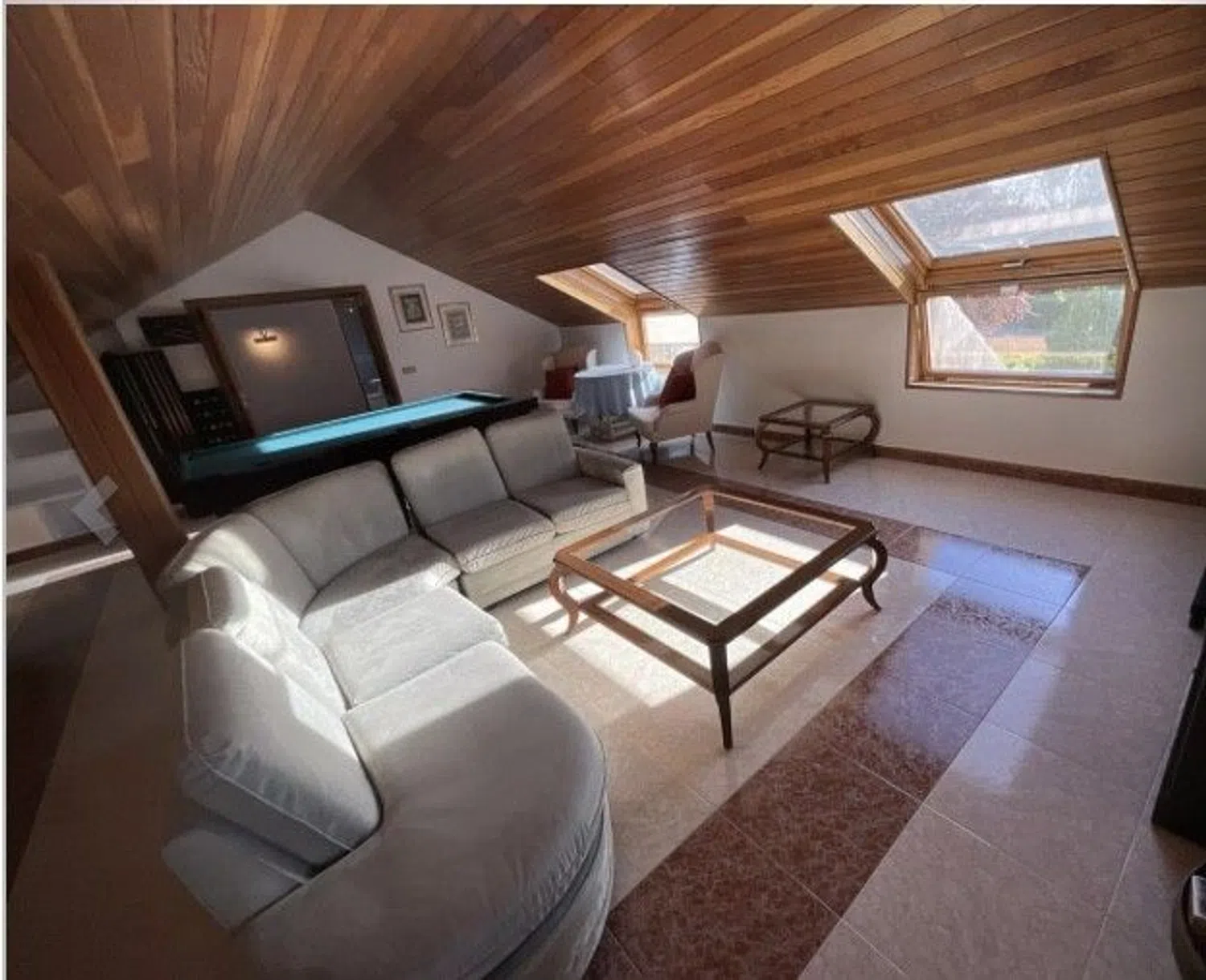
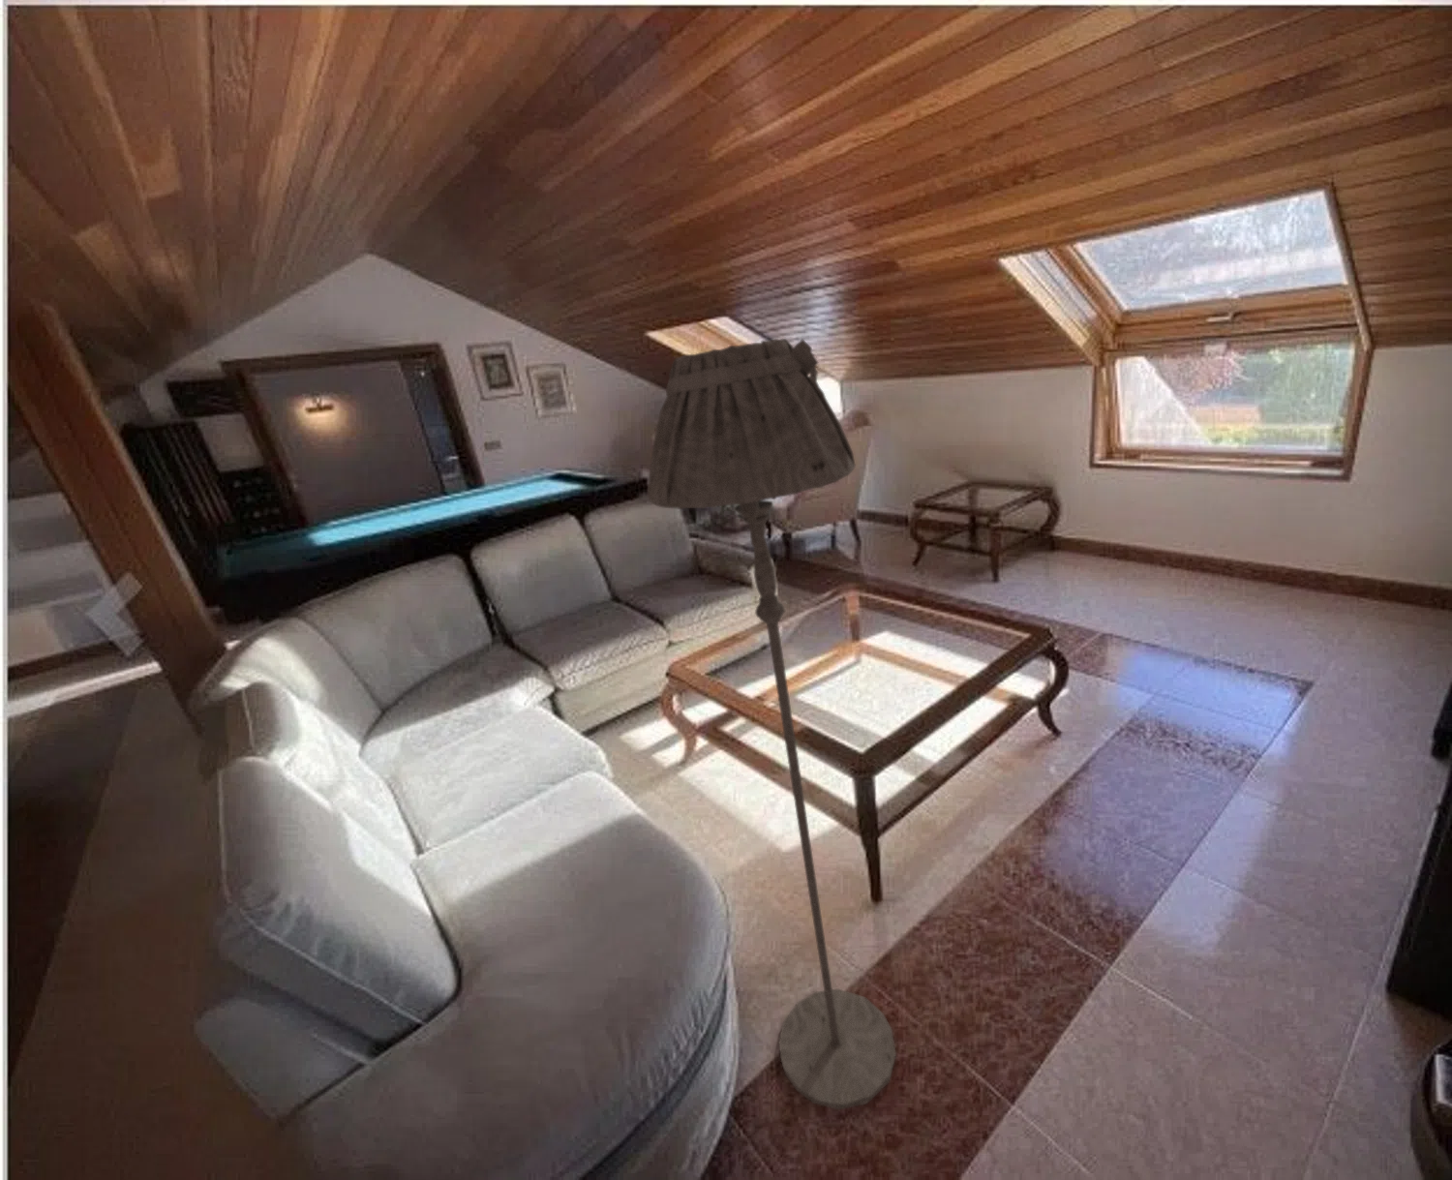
+ floor lamp (793, 765)
